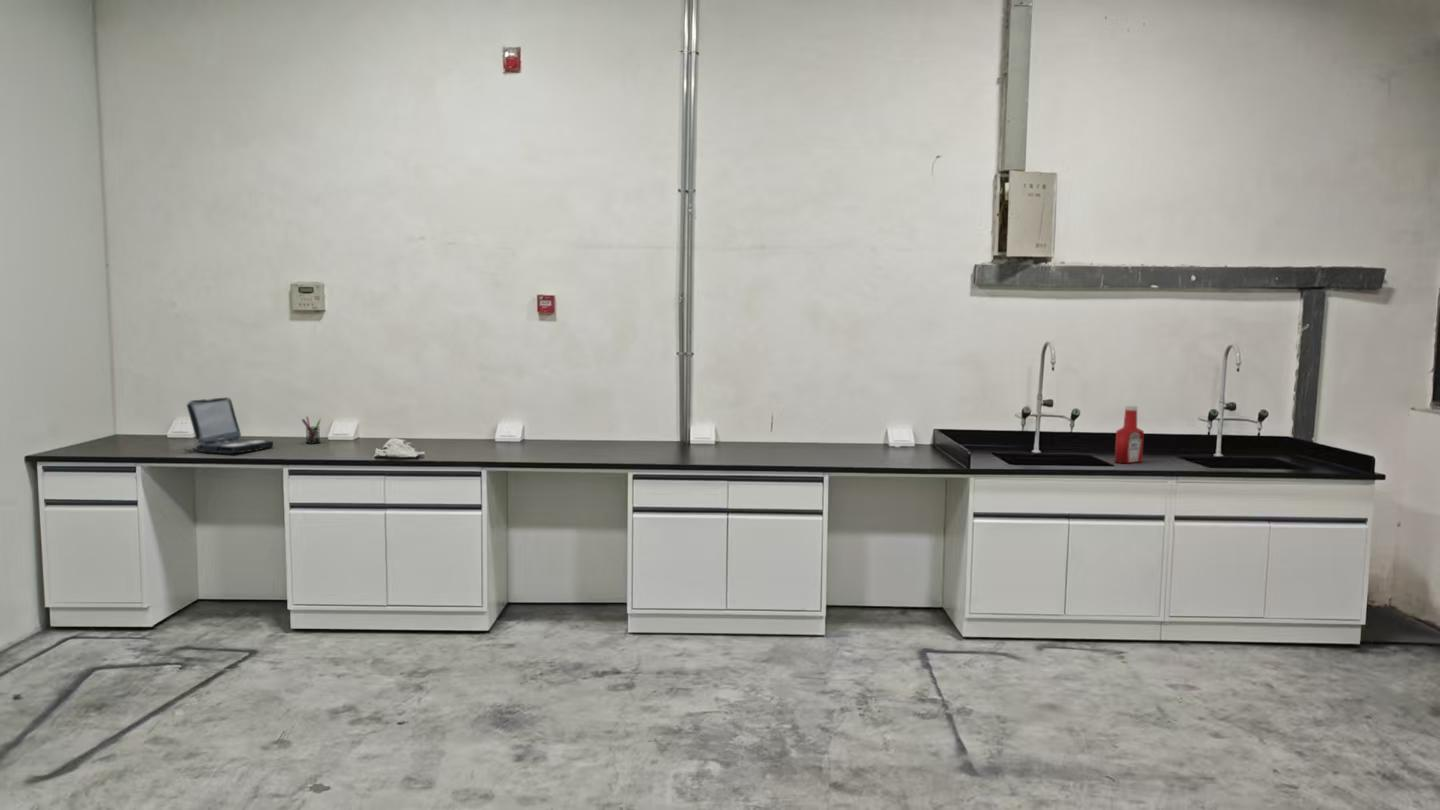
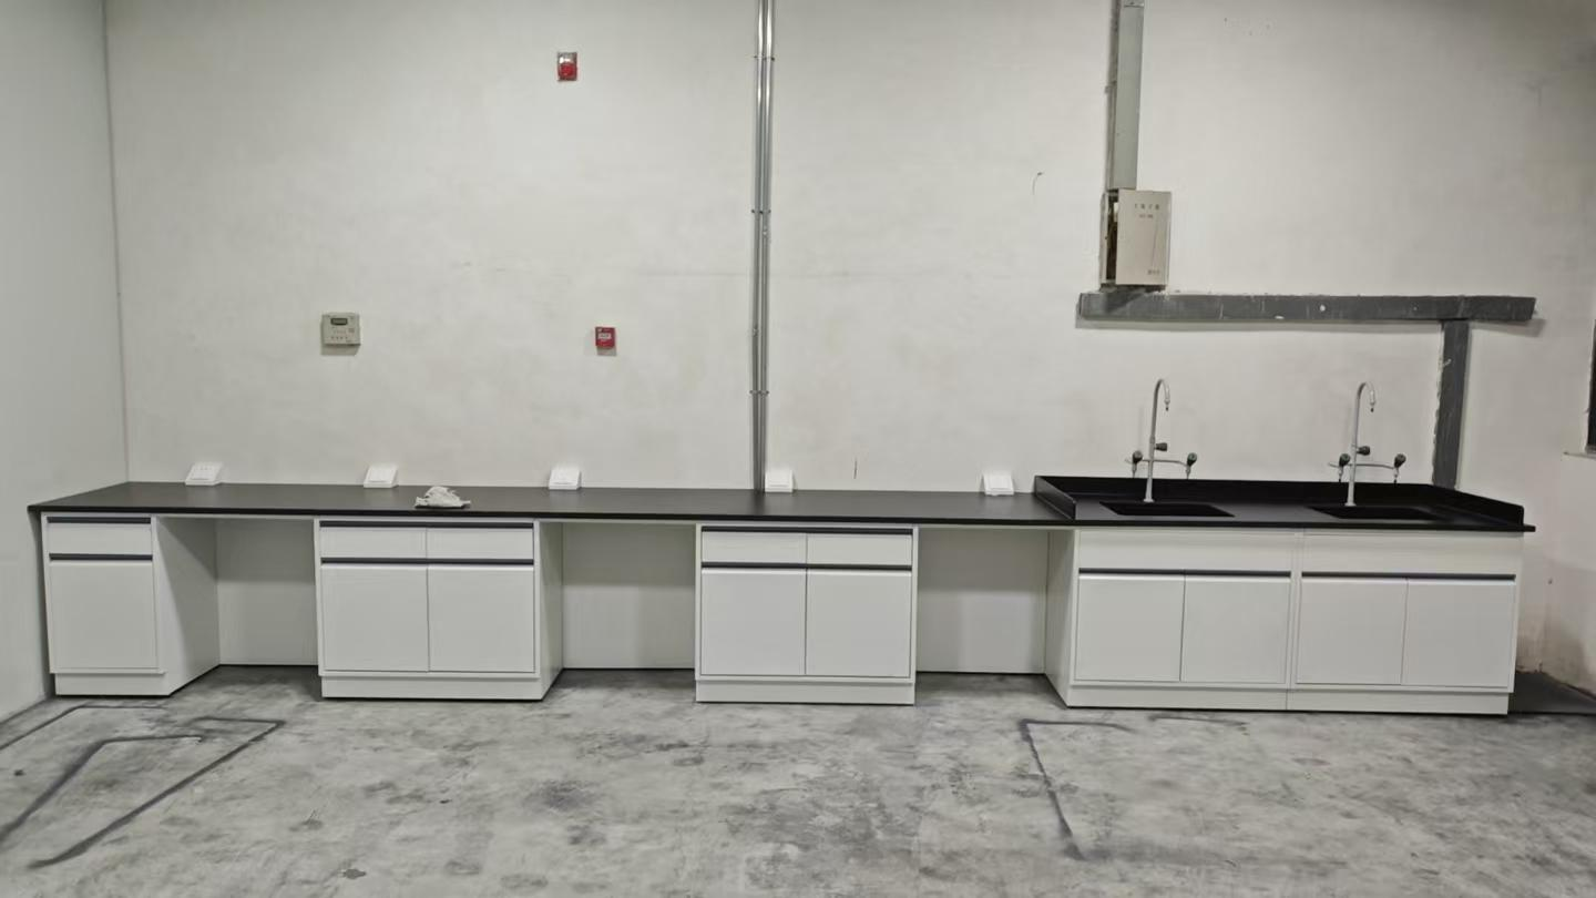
- pen holder (313, 429)
- soap bottle (1129, 434)
- laptop (228, 424)
